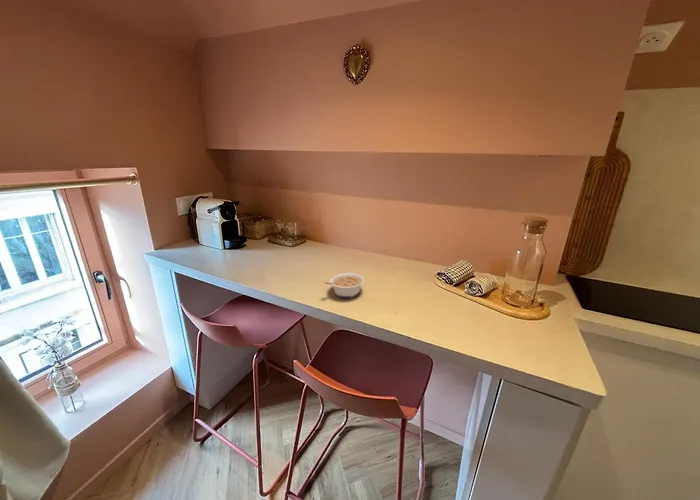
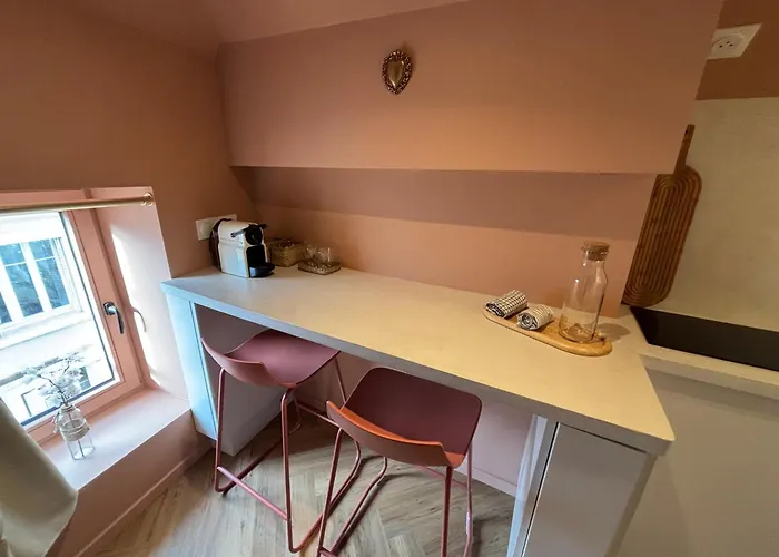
- legume (346, 285)
